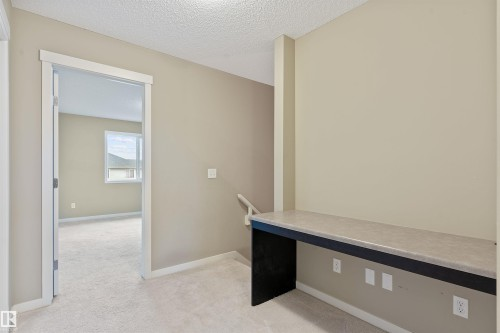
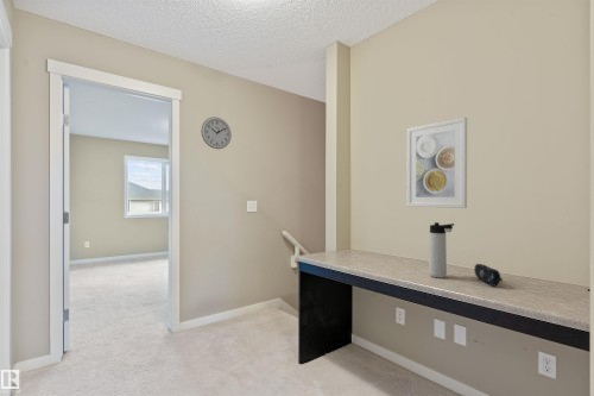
+ wall clock (216, 132)
+ thermos bottle (441, 250)
+ pencil case (486, 274)
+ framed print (434, 165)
